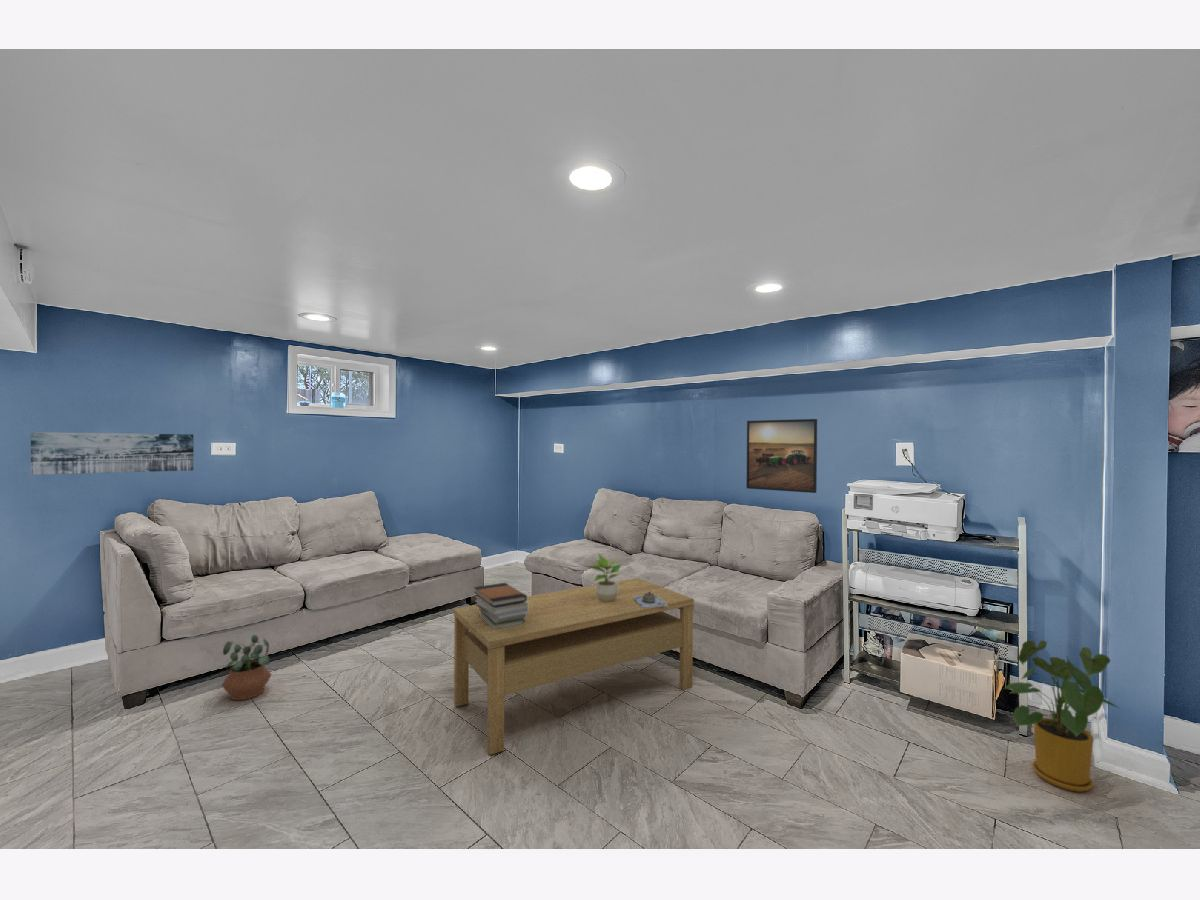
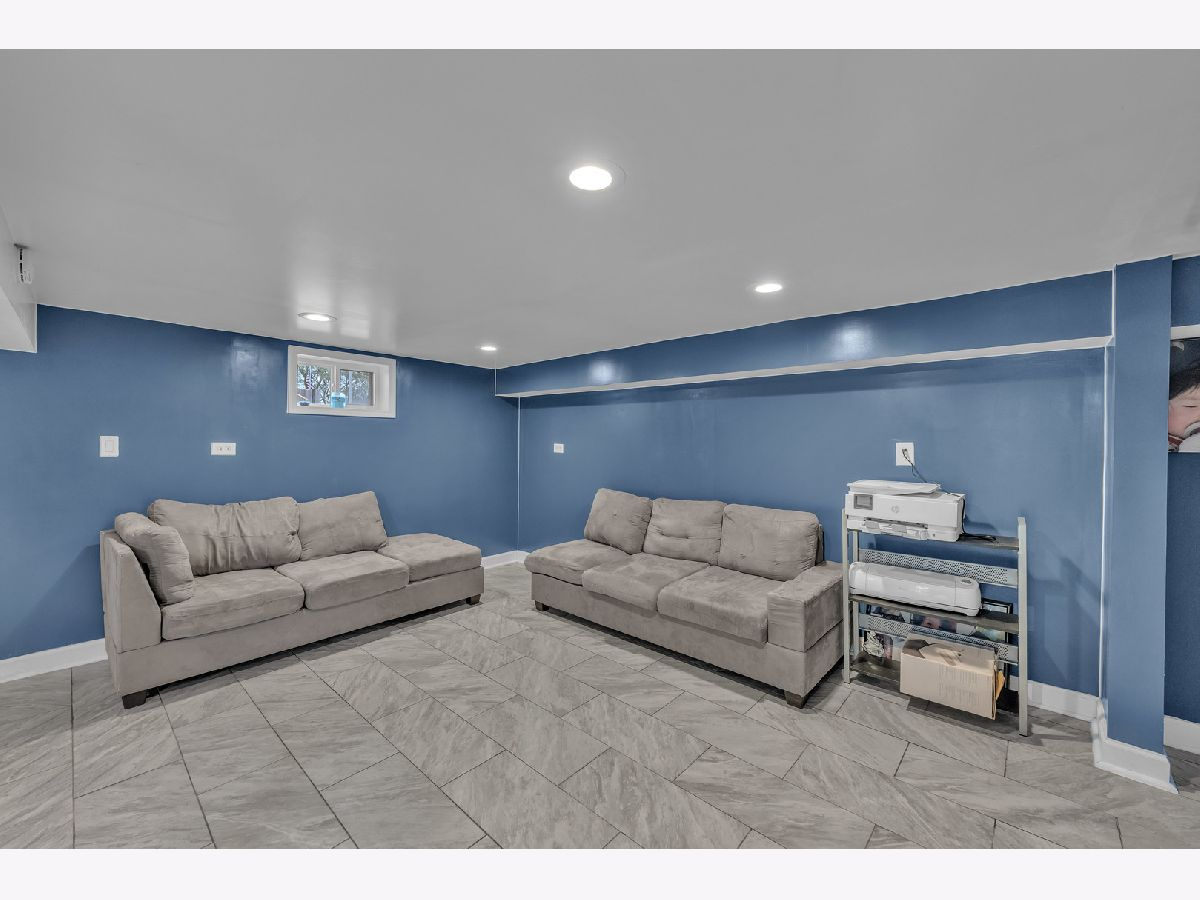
- book stack (500, 604)
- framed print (780, 455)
- decorative bowl (650, 596)
- coffee table (577, 649)
- wall art (118, 452)
- potted plant (250, 667)
- house plant (1056, 714)
- potted plant (602, 577)
